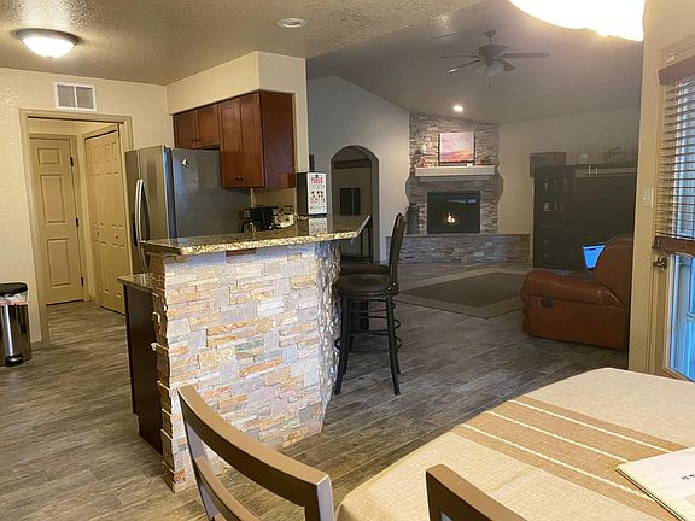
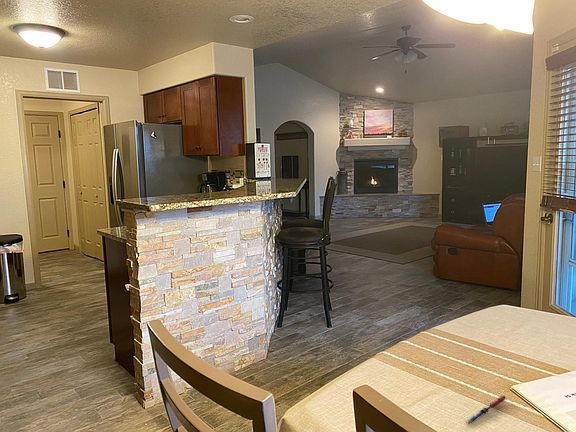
+ pen (486, 408)
